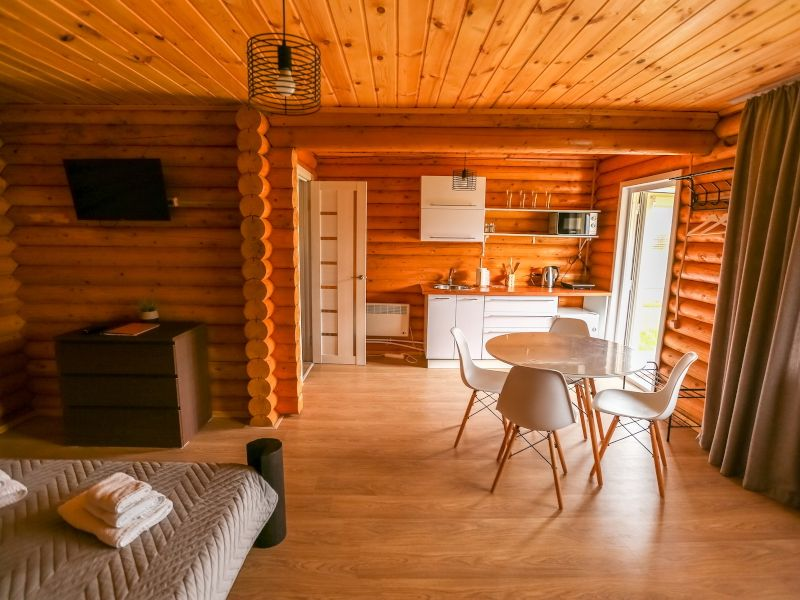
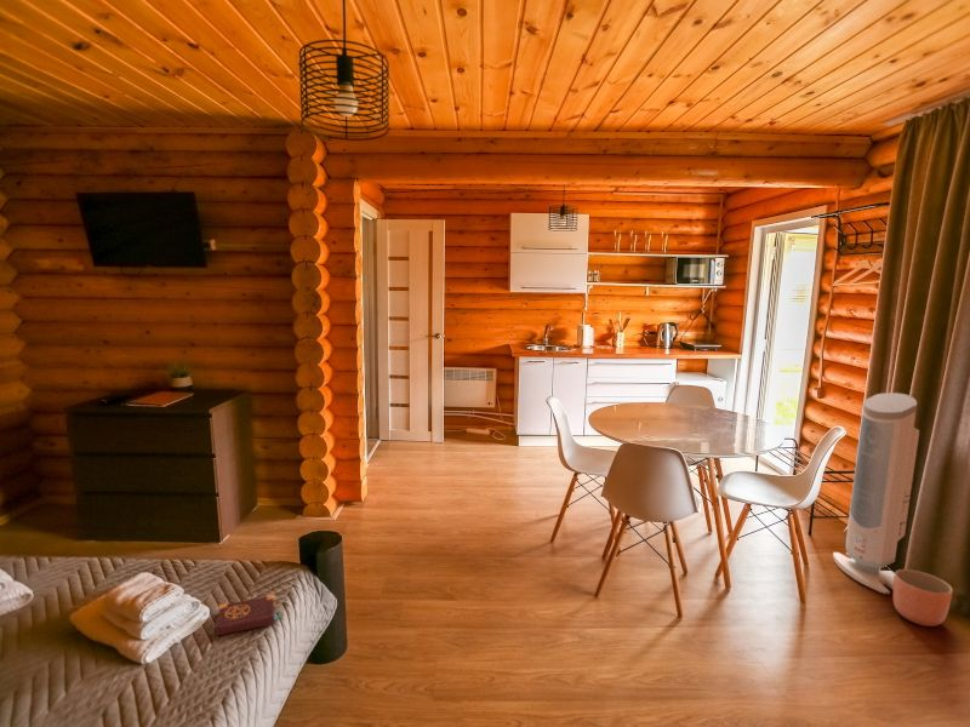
+ book (246, 614)
+ planter (919, 599)
+ air purifier (878, 485)
